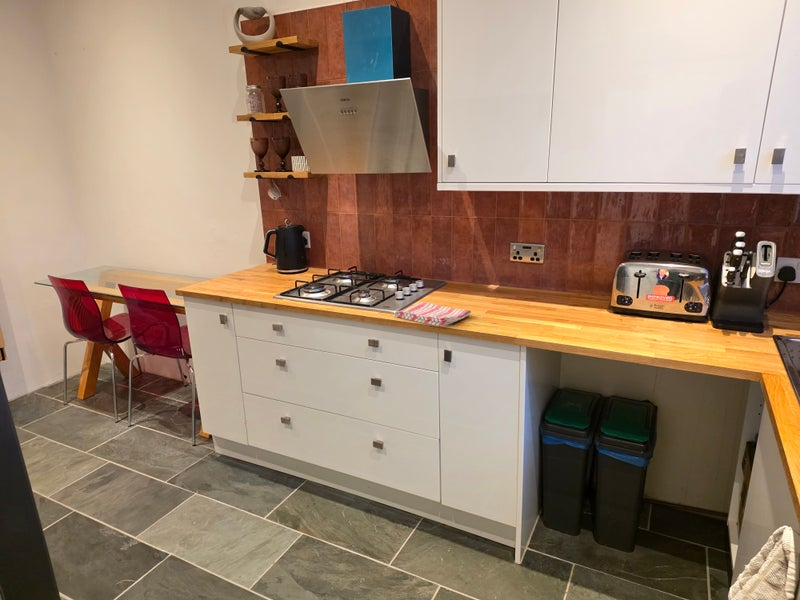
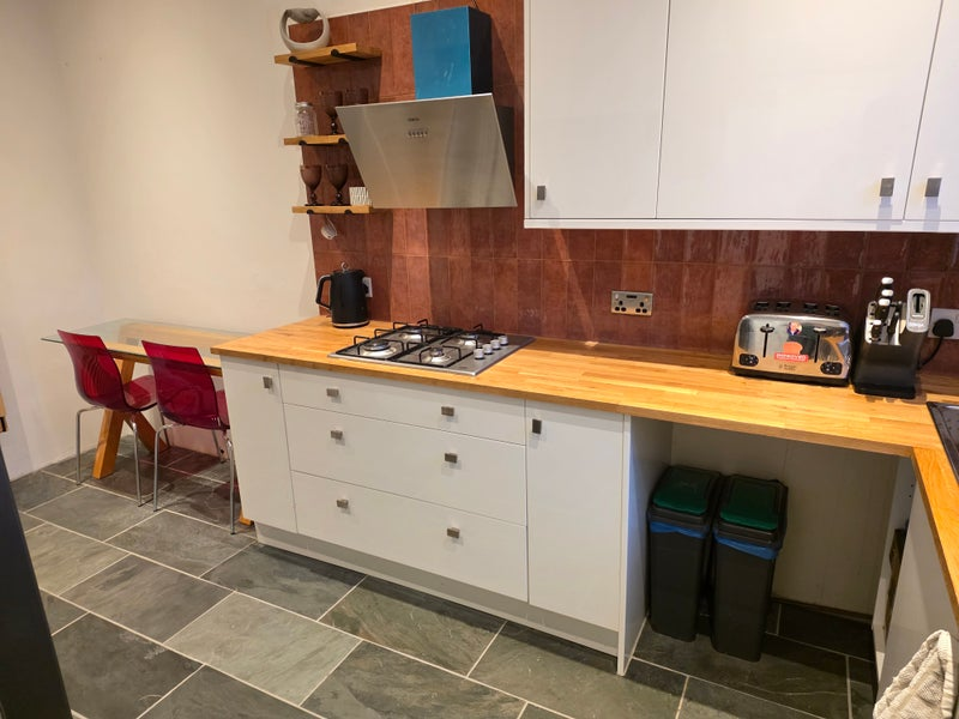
- dish towel (432, 311)
